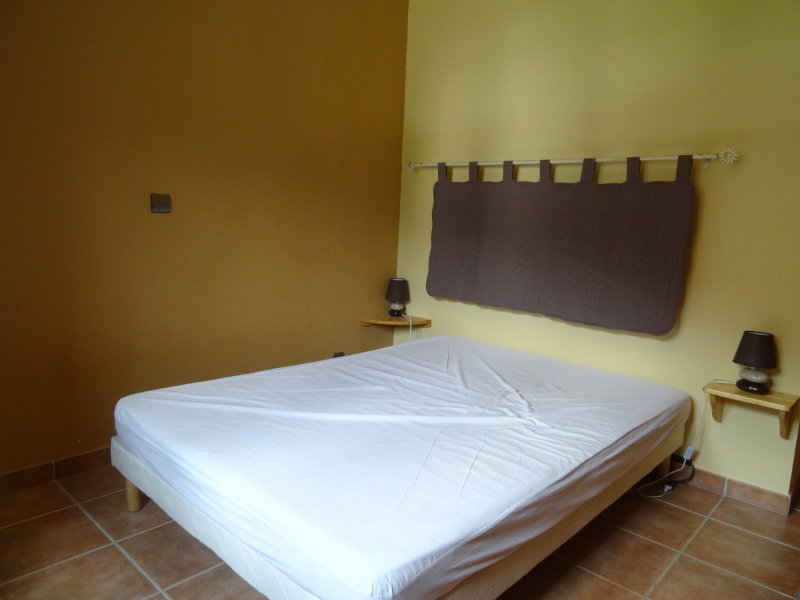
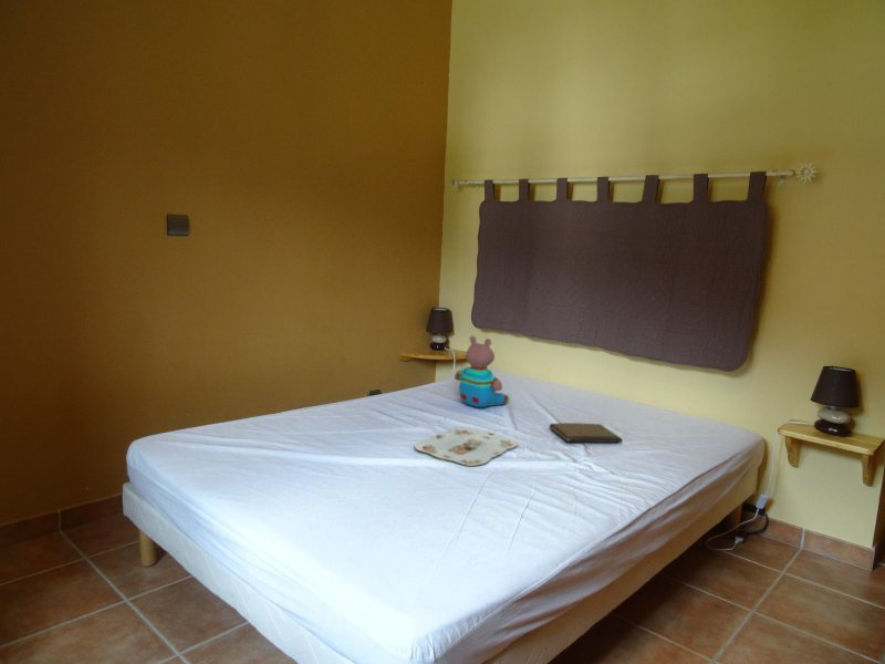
+ book (584, 432)
+ serving tray (467, 445)
+ teddy bear (485, 371)
